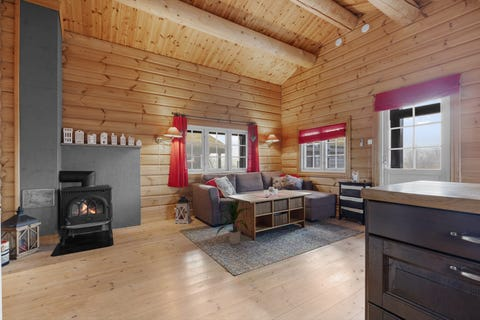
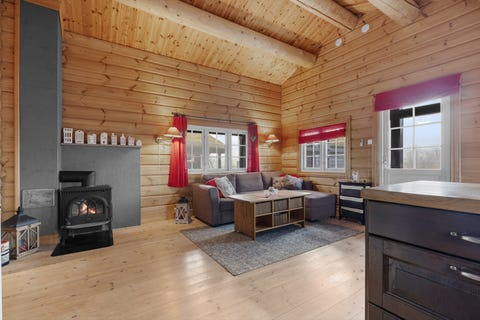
- indoor plant (232, 220)
